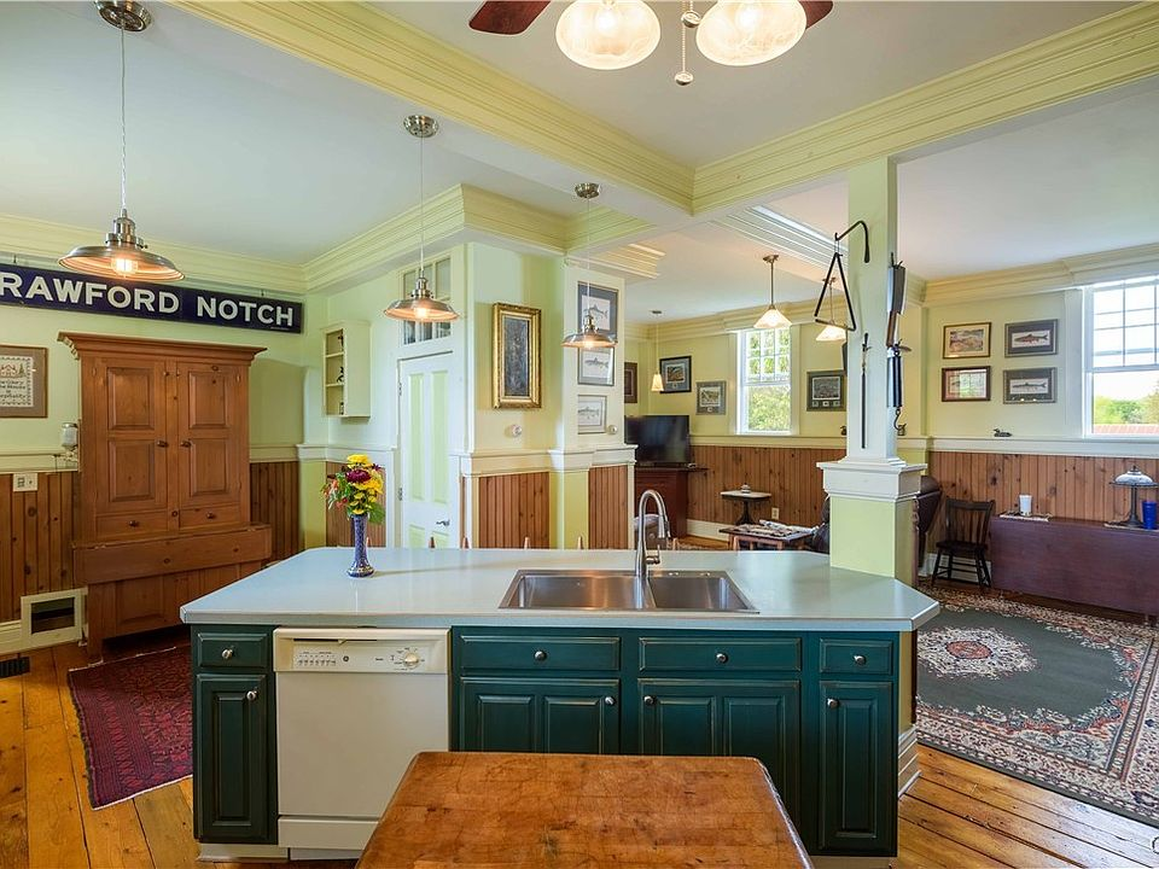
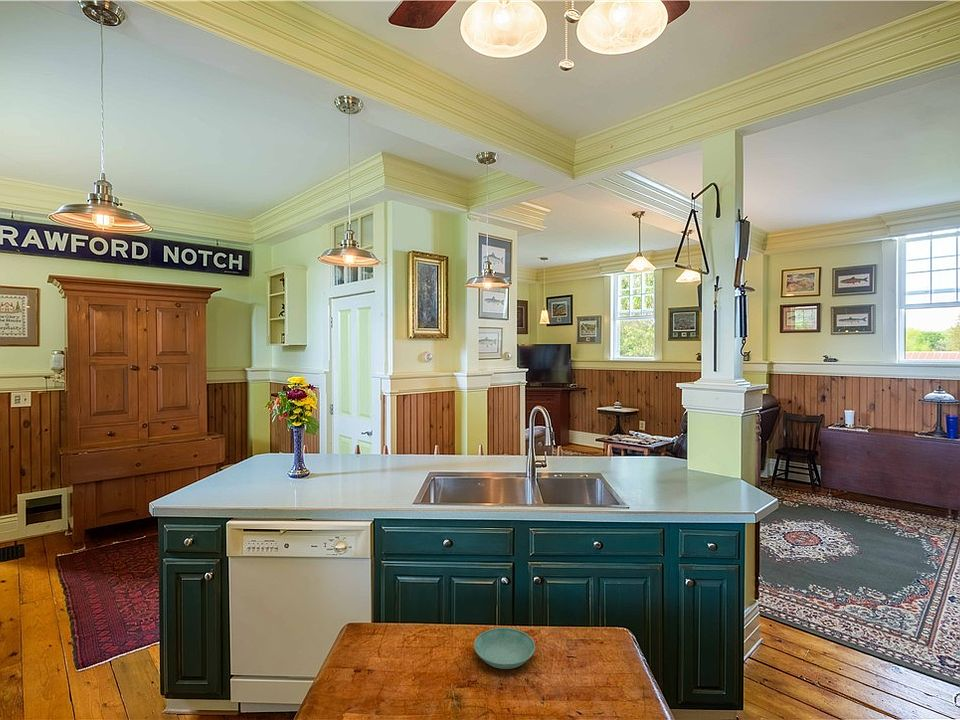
+ saucer (504, 649)
